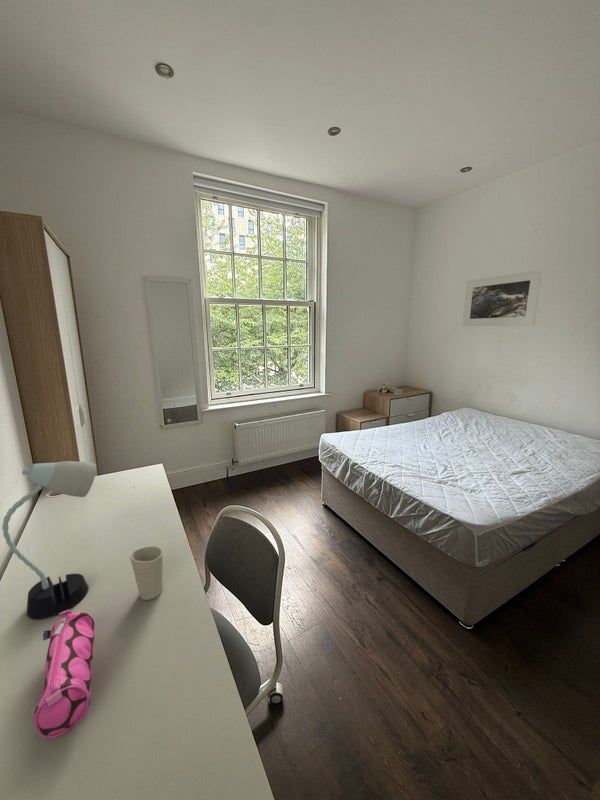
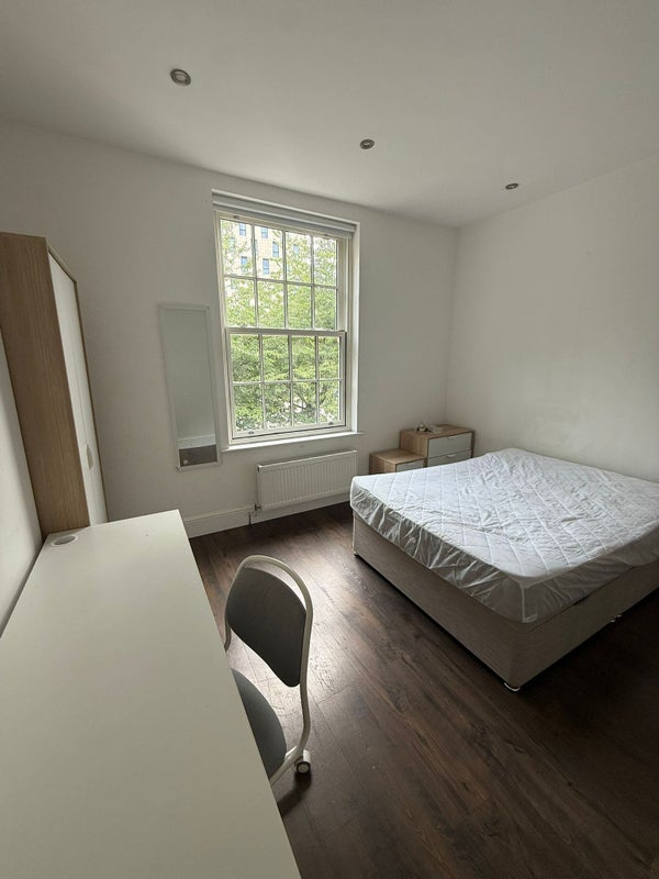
- cup (148, 571)
- pencil case (66, 664)
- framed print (497, 301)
- desk lamp (69, 495)
